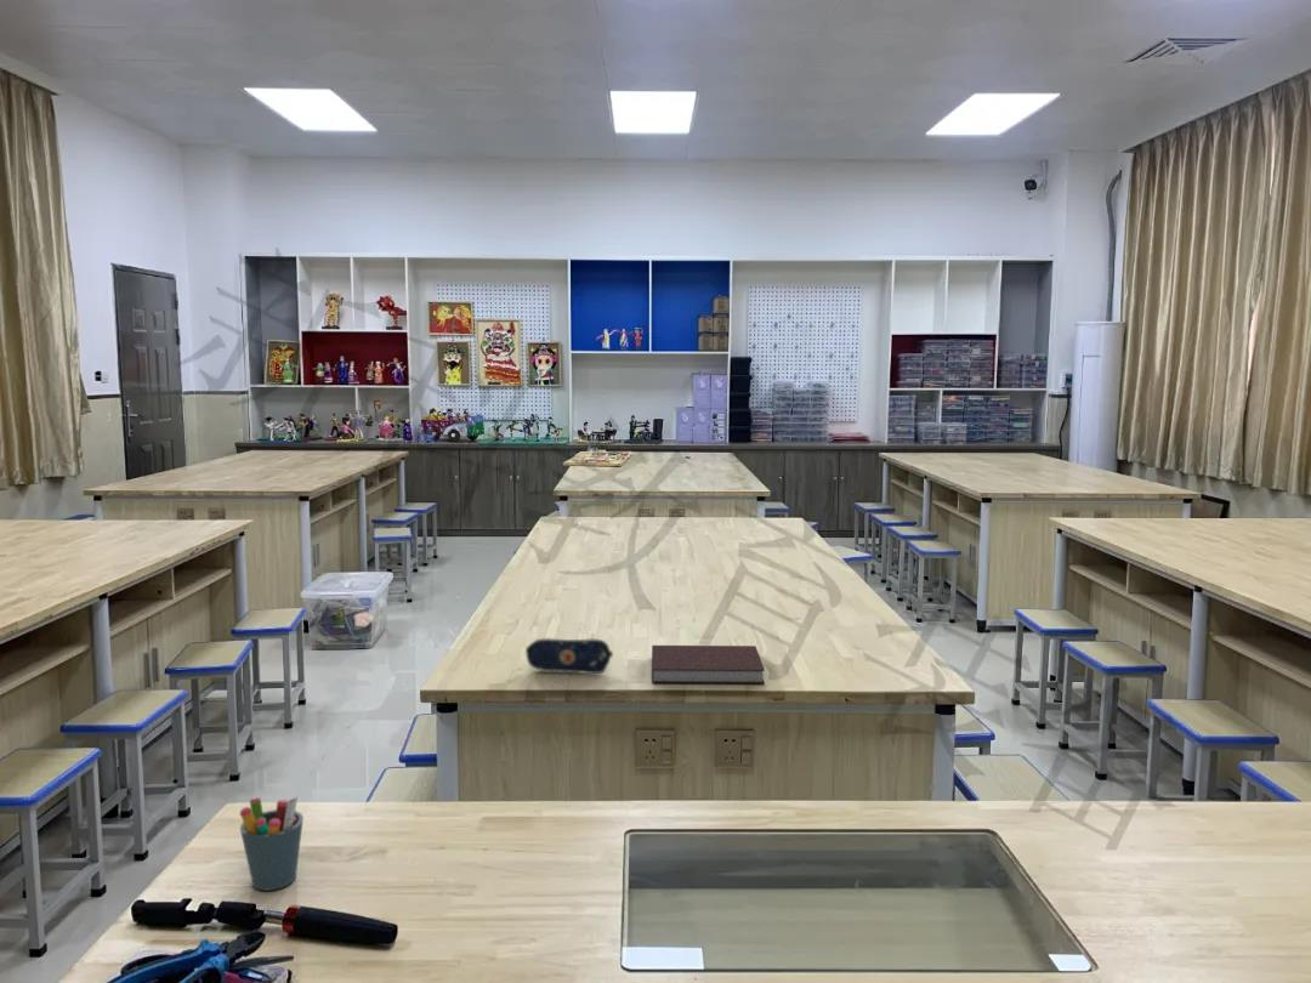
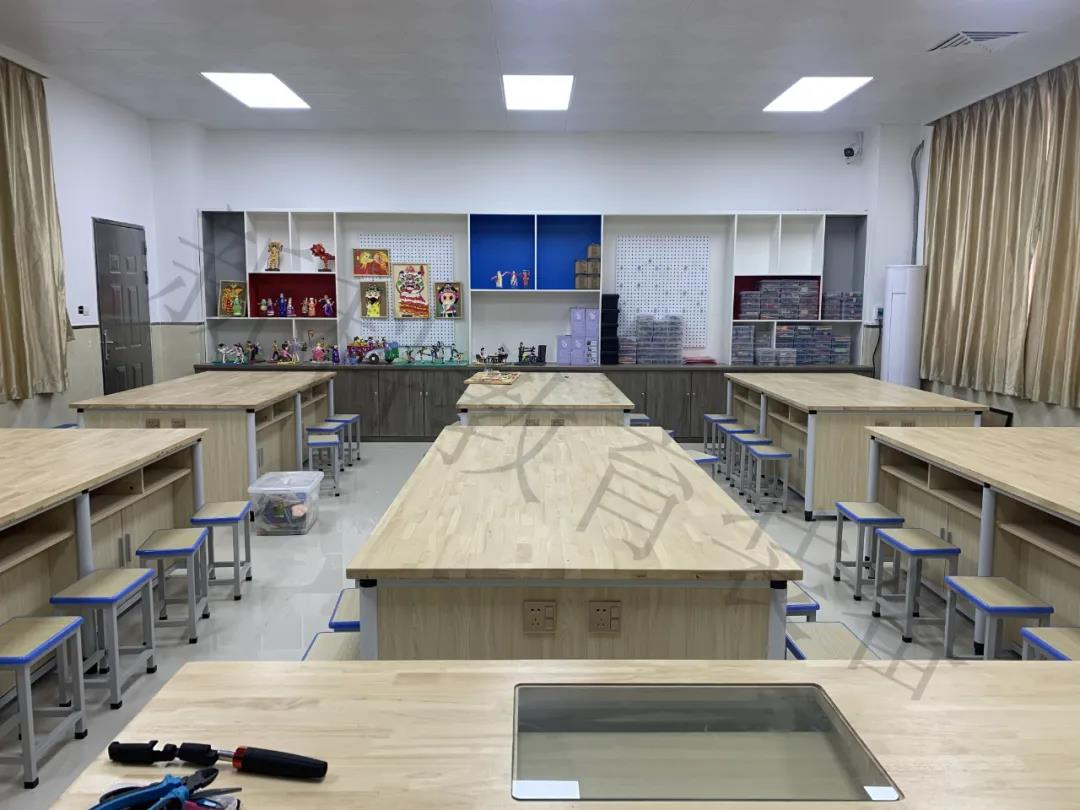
- notebook (705, 663)
- pencil case (568, 655)
- pen holder (271, 835)
